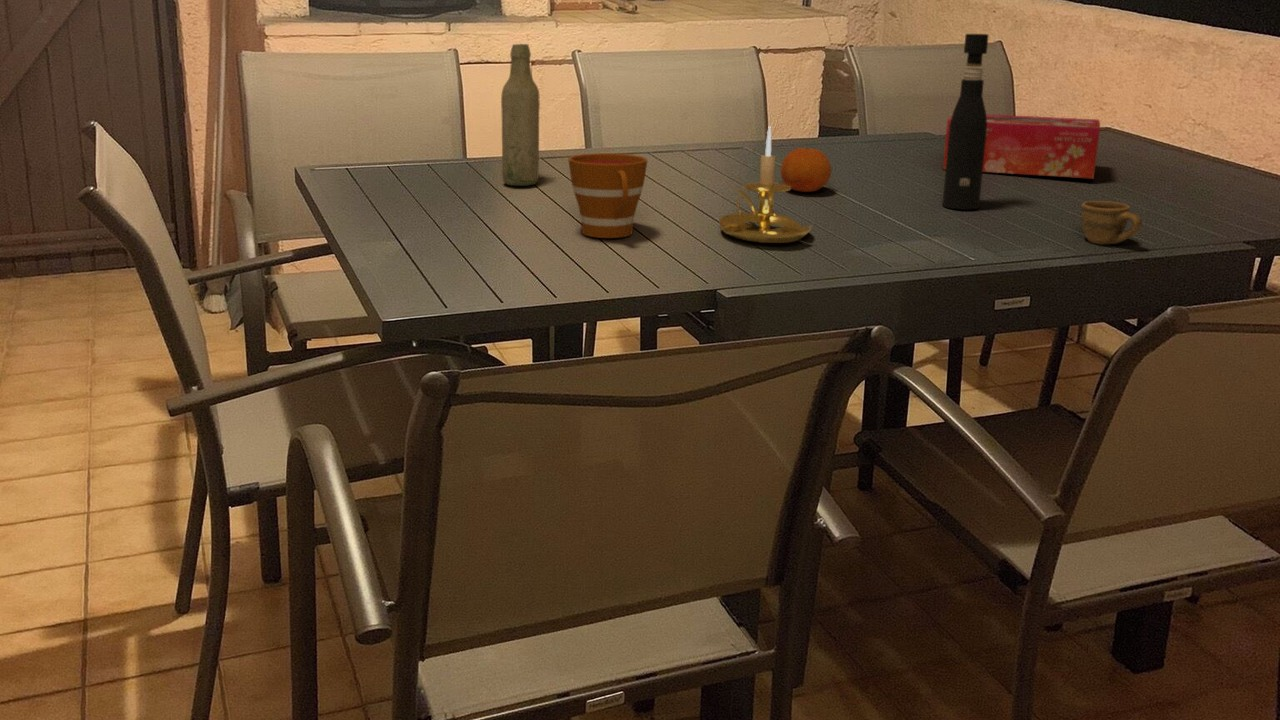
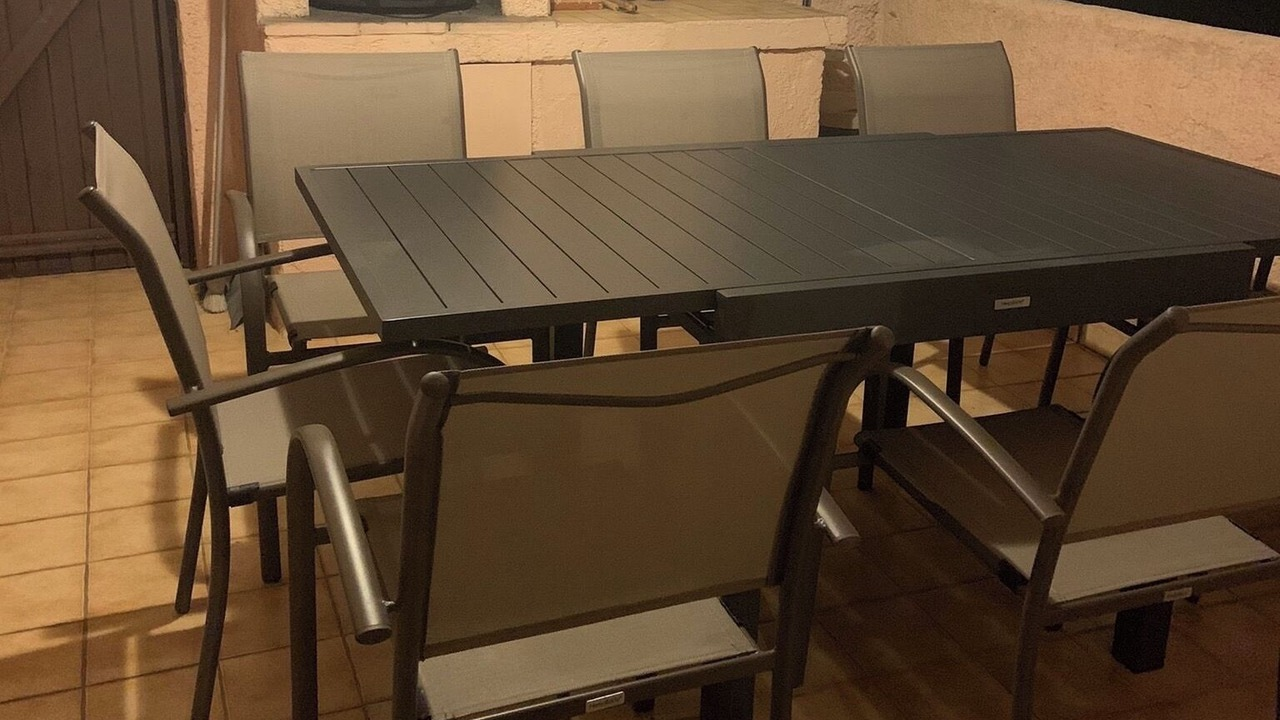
- cup (610, 197)
- candle holder (762, 179)
- bottle (520, 114)
- pepper grinder (968, 122)
- tissue box (1021, 144)
- cup (1109, 225)
- fruit (805, 169)
